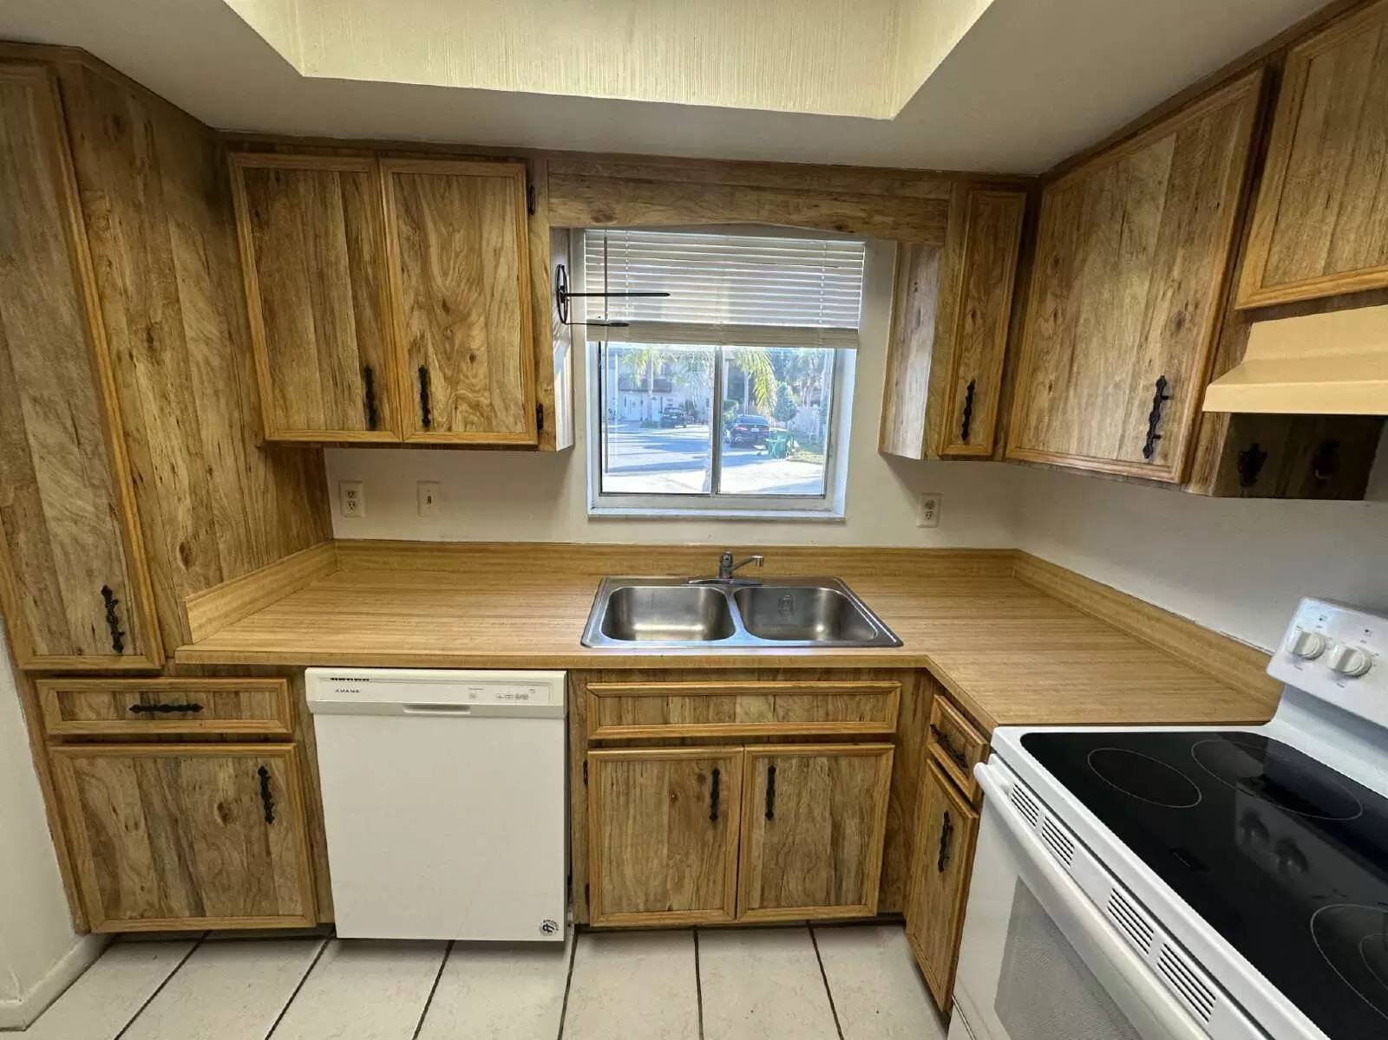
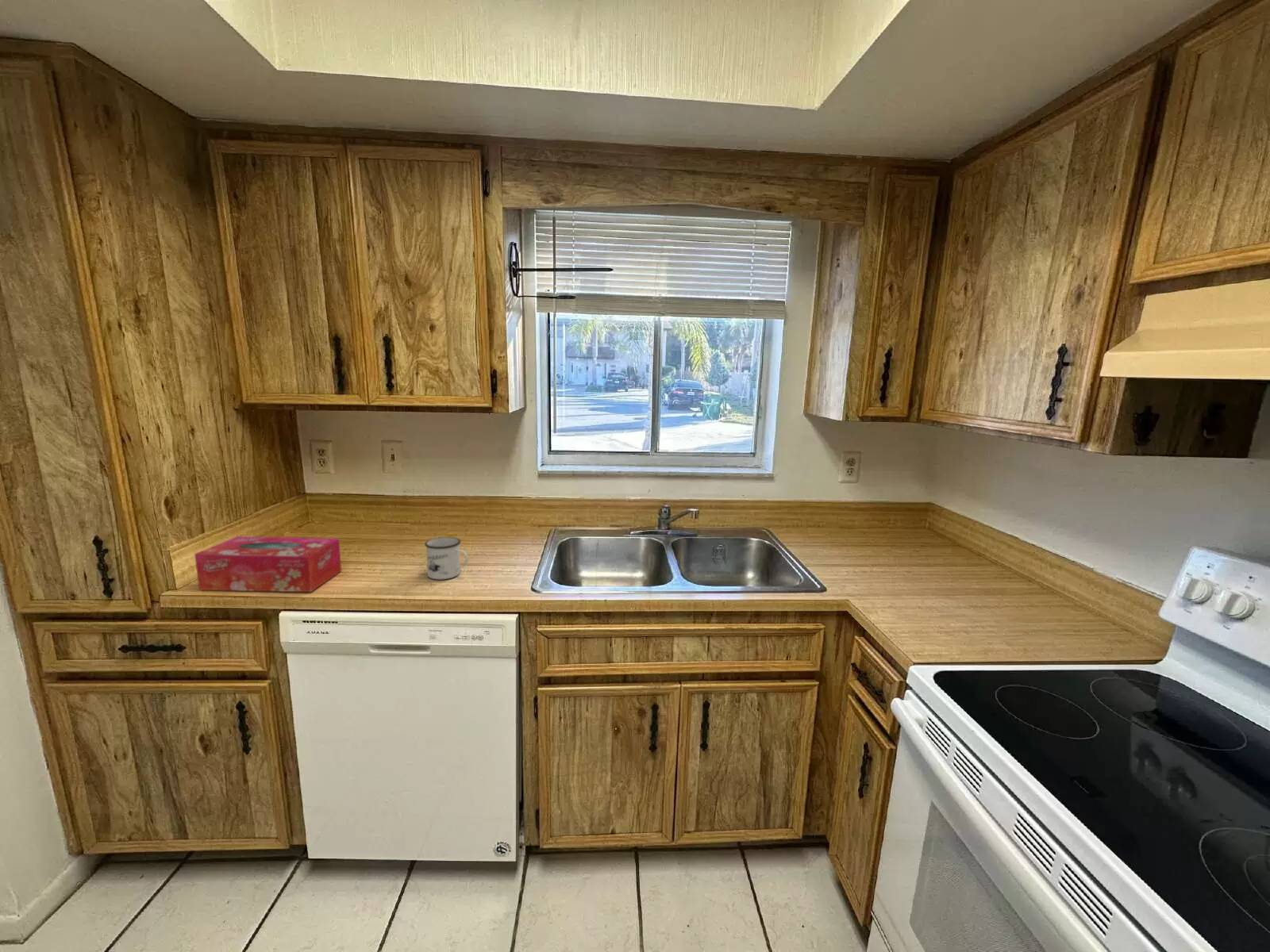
+ mug (448, 559)
+ tissue box (272, 562)
